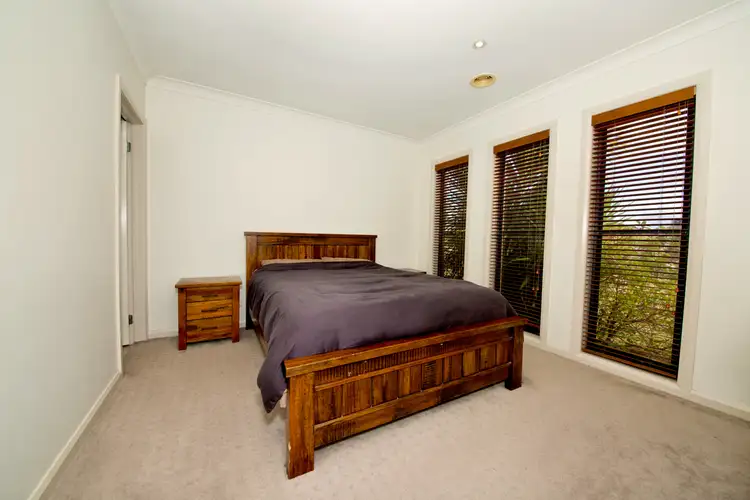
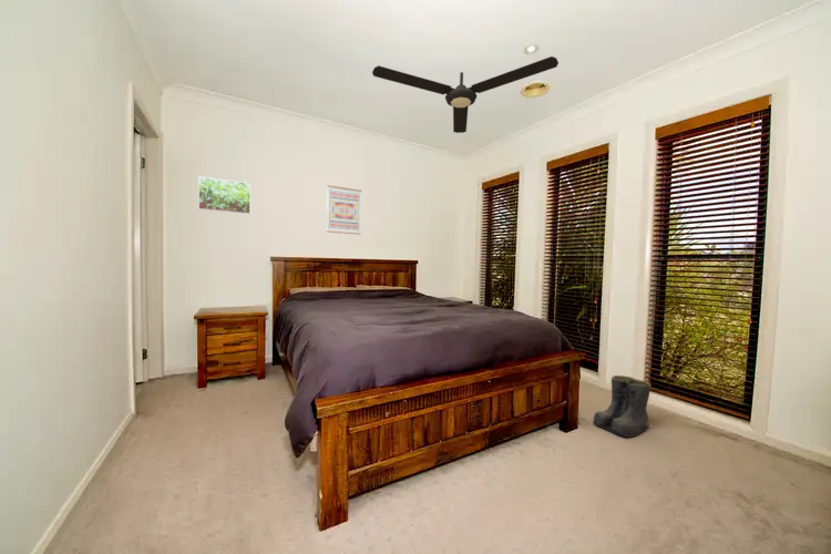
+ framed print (225, 195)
+ wall art (343, 211)
+ boots (622, 402)
+ ceiling fan (460, 99)
